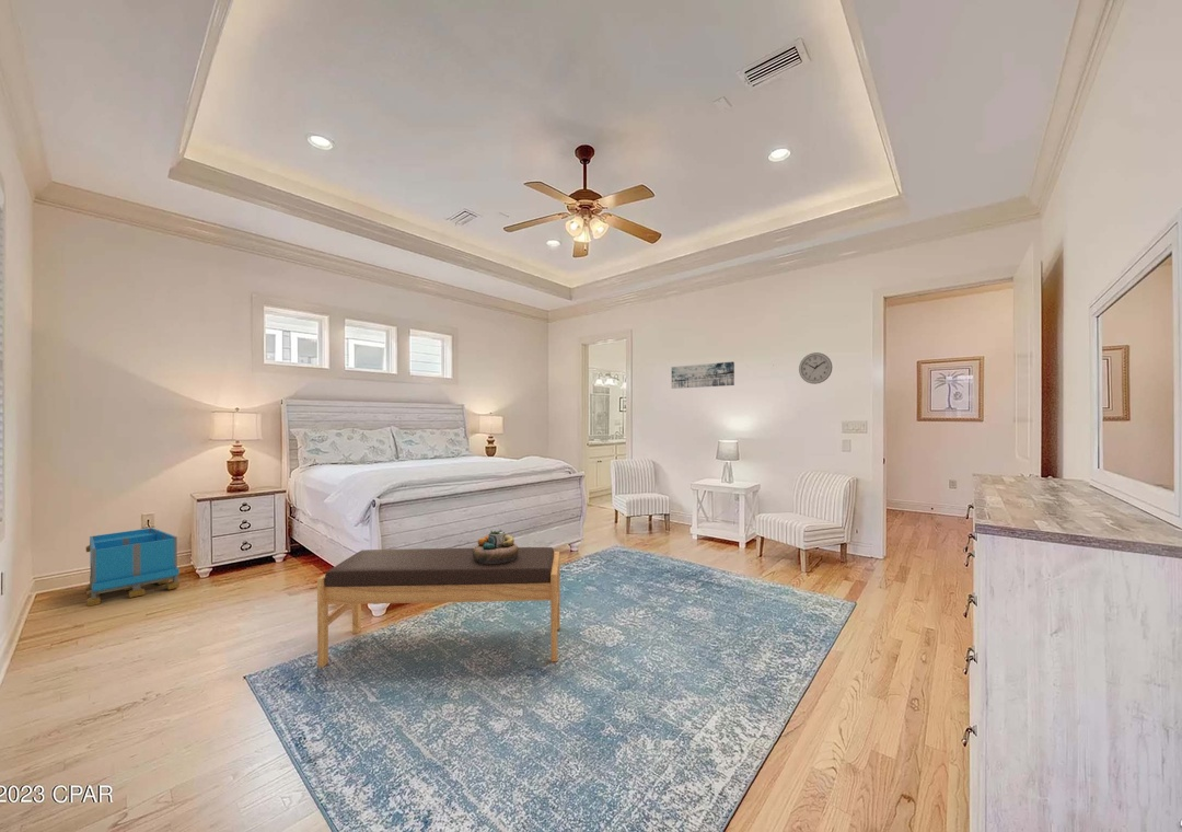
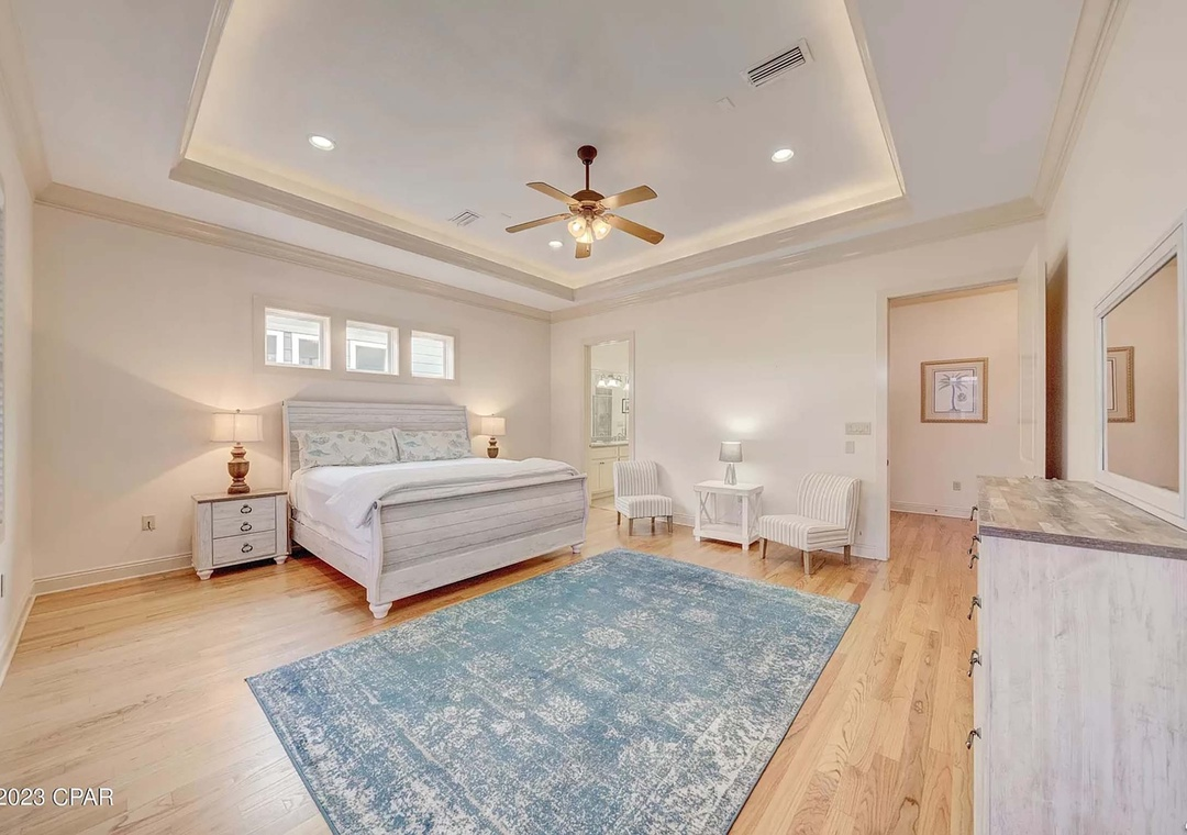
- decorative bowl (496, 543)
- bench (449, 601)
- storage bin (131, 562)
- wall clock (814, 368)
- wall art (700, 375)
